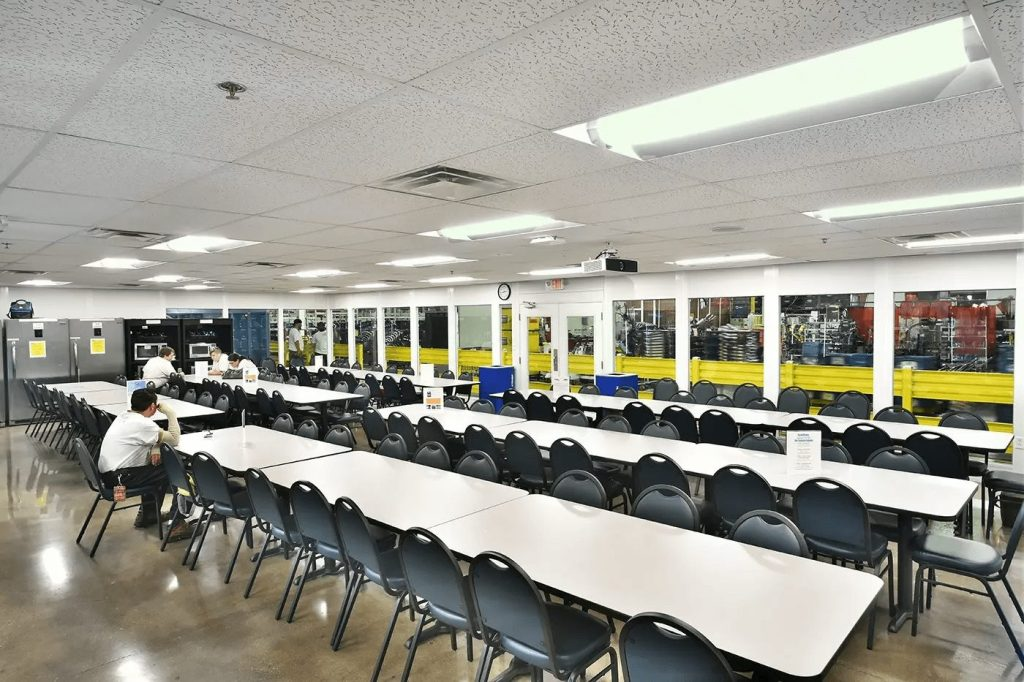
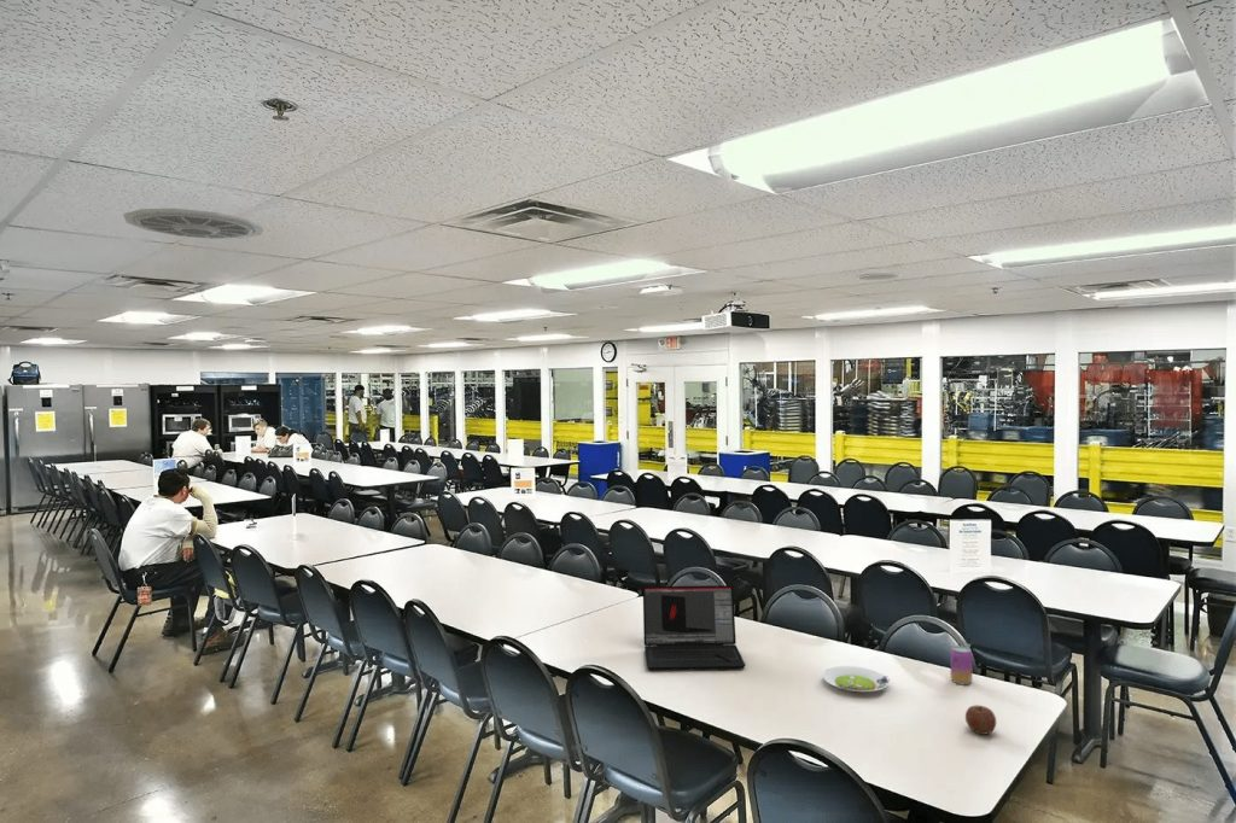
+ ceiling vent (196, 227)
+ apple (980, 718)
+ salad plate (855, 679)
+ laptop (692, 625)
+ beverage can (961, 665)
